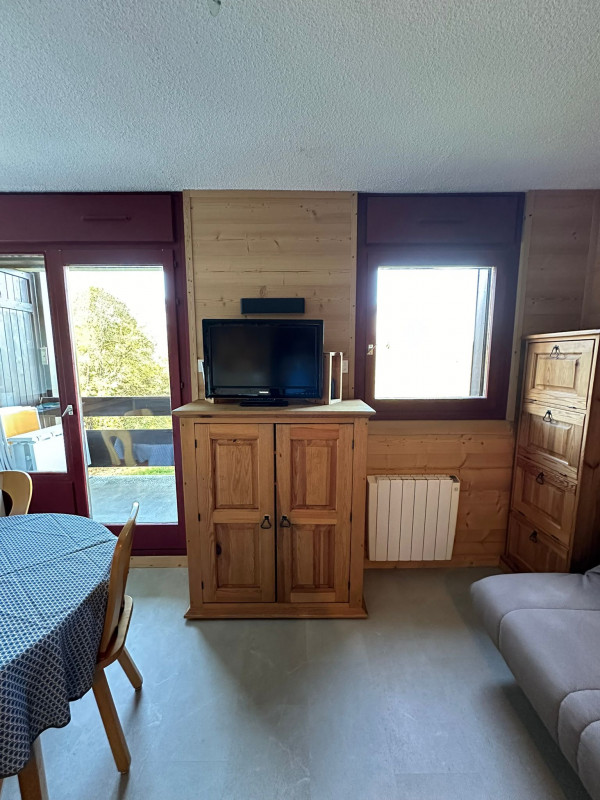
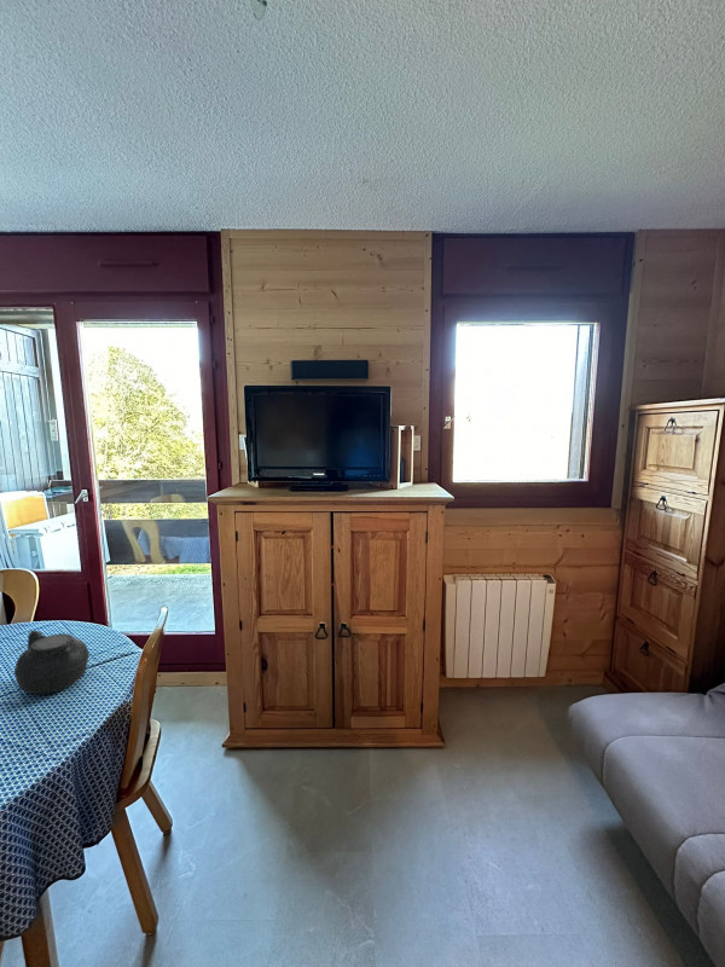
+ teapot (50, 660)
